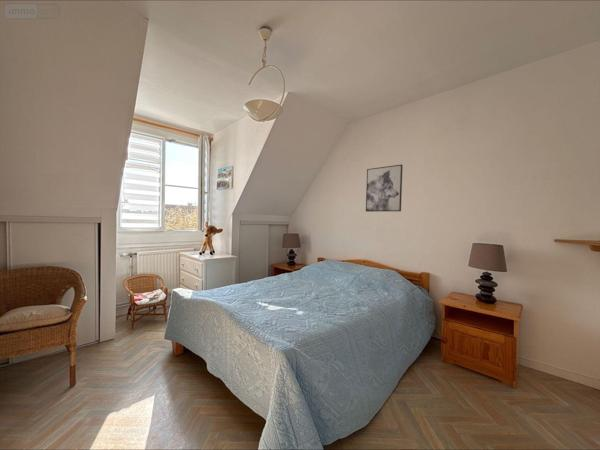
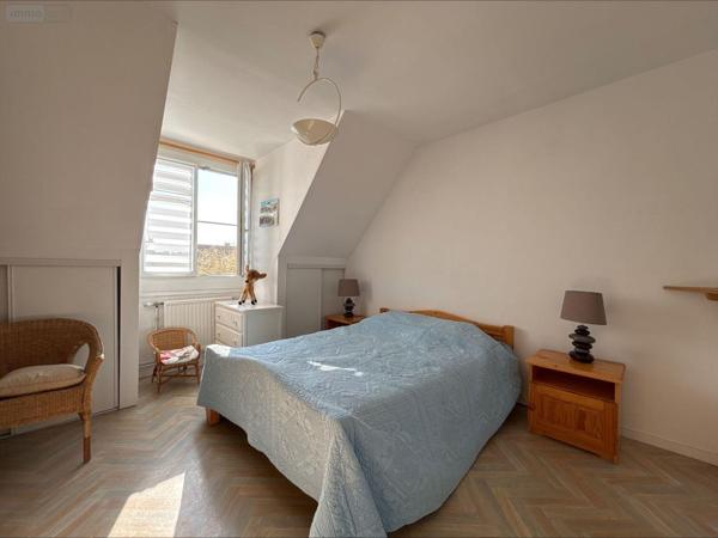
- wall art (383, 189)
